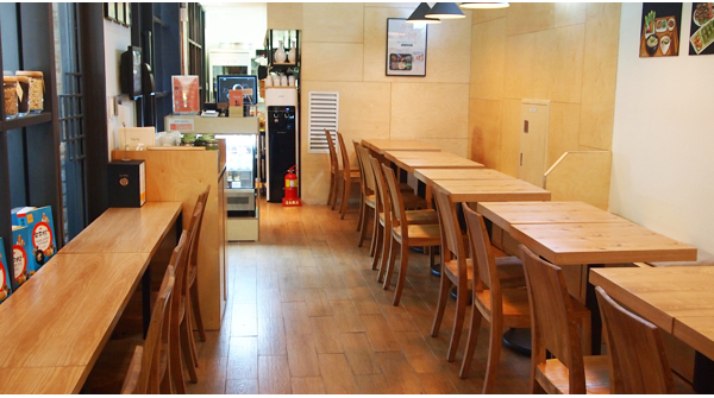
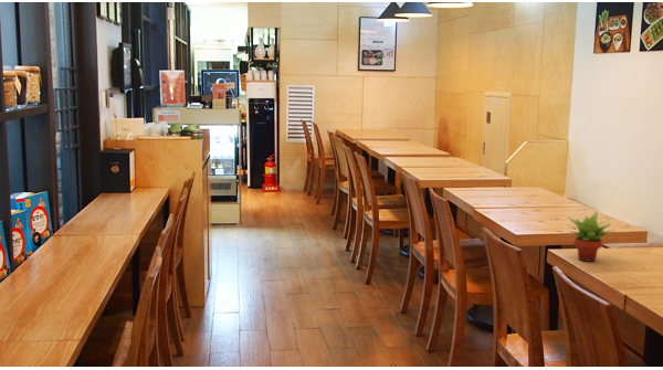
+ succulent plant (589, 236)
